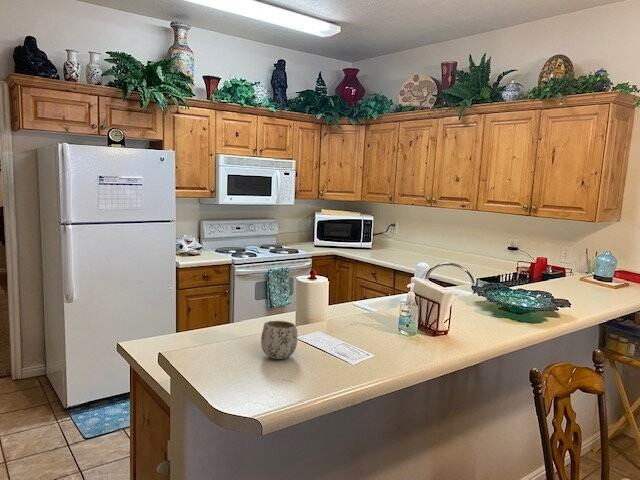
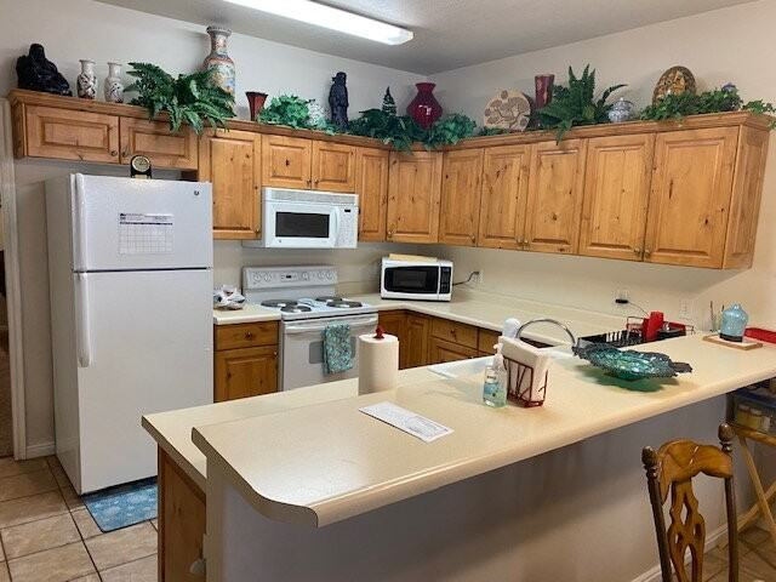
- mug (276, 338)
